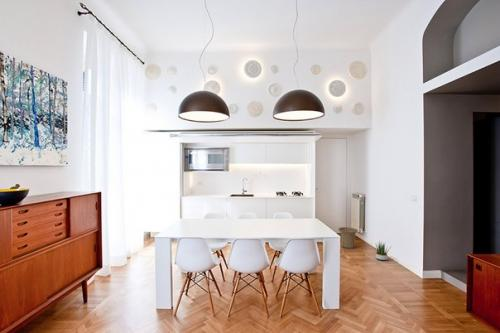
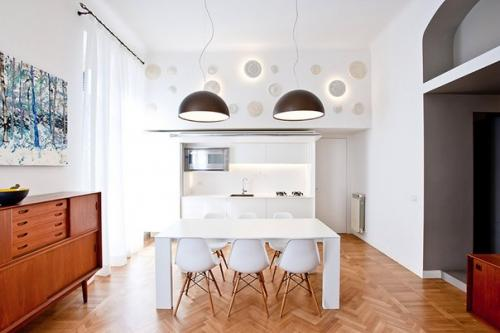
- basket (347, 238)
- potted plant (381, 250)
